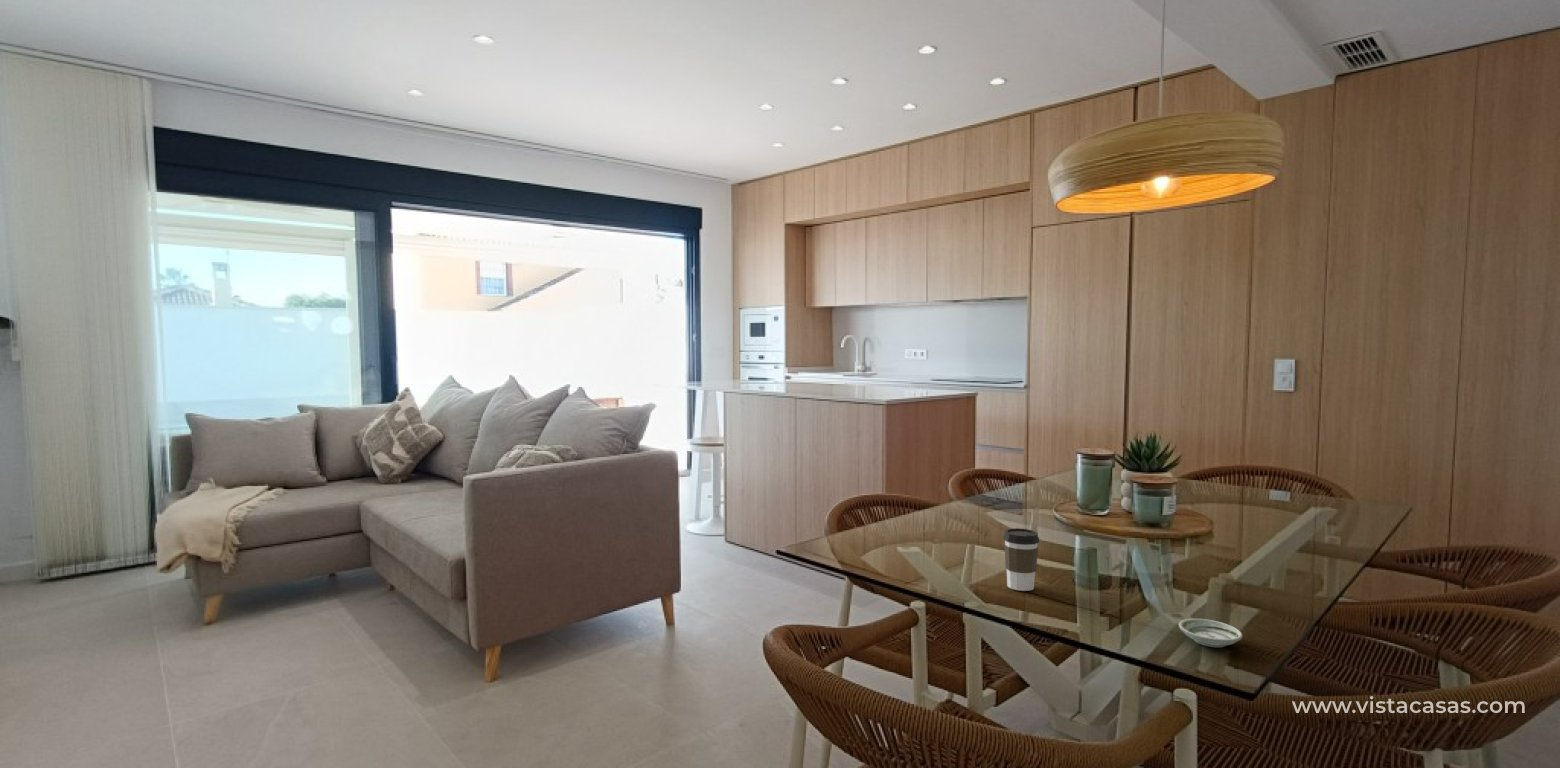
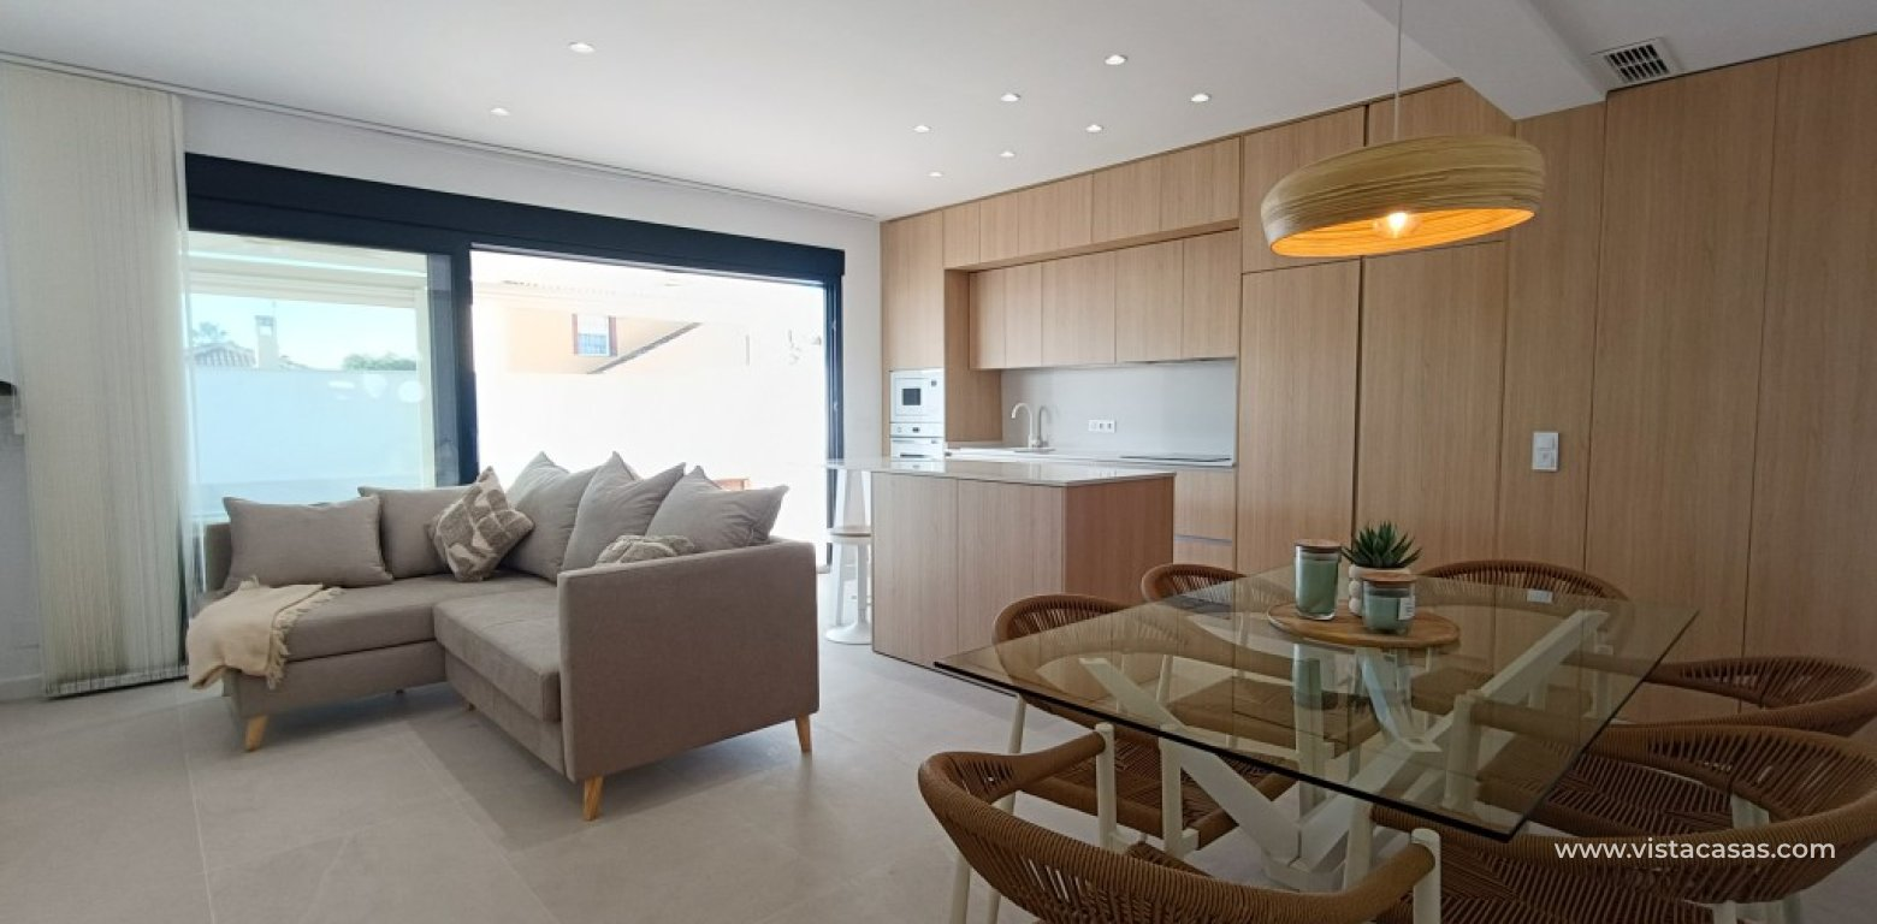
- coffee cup (1020, 559)
- saucer (1209, 635)
